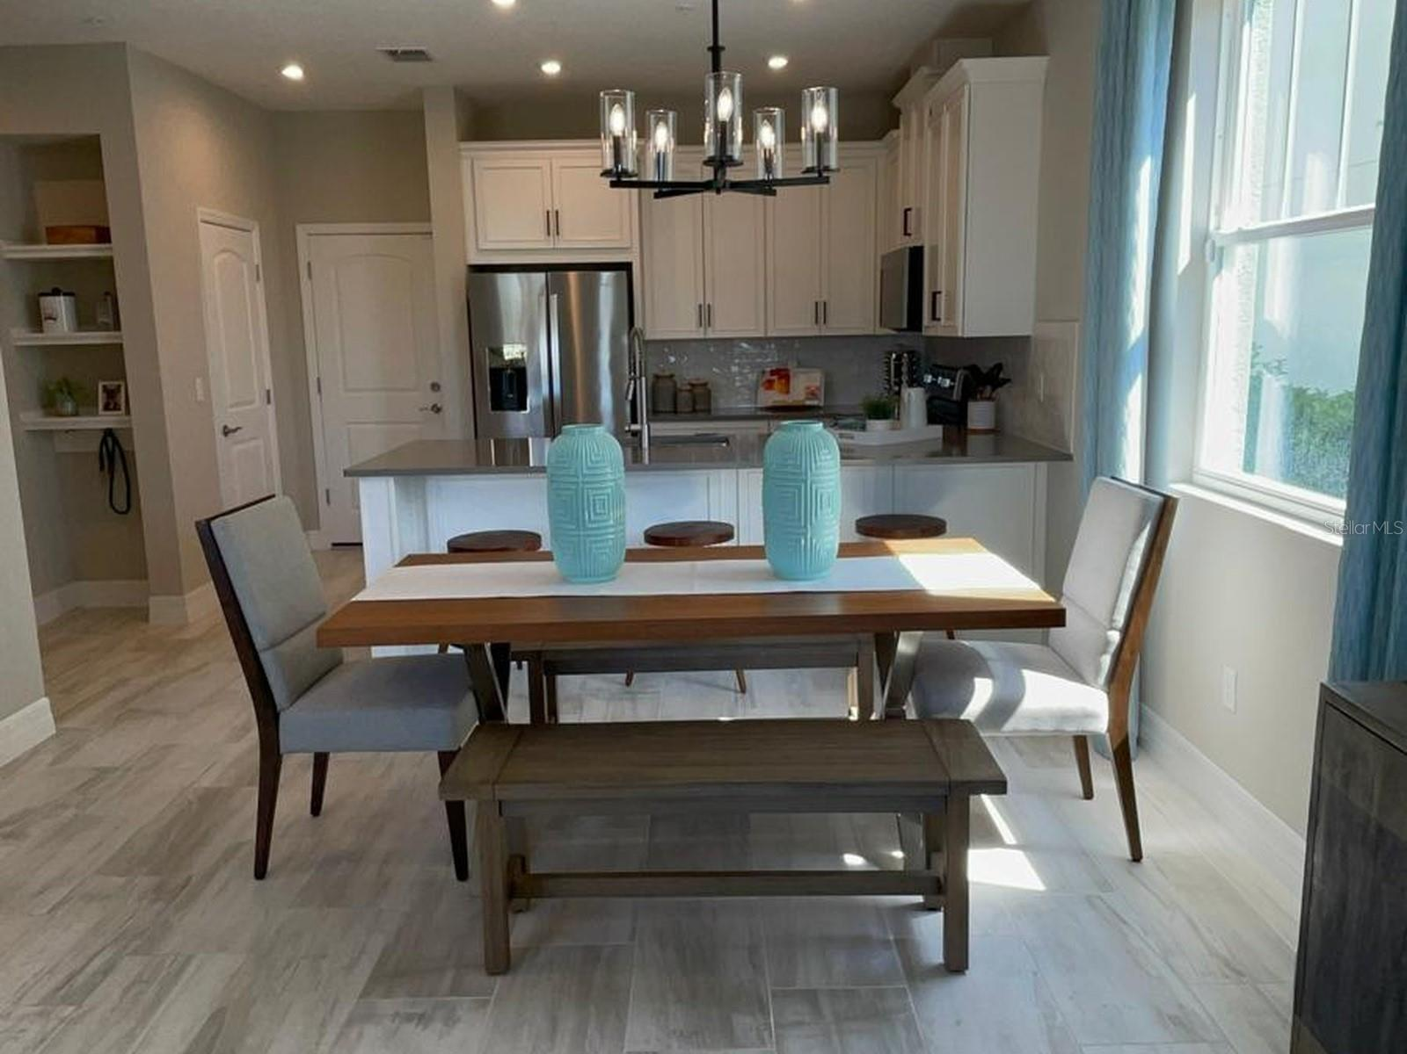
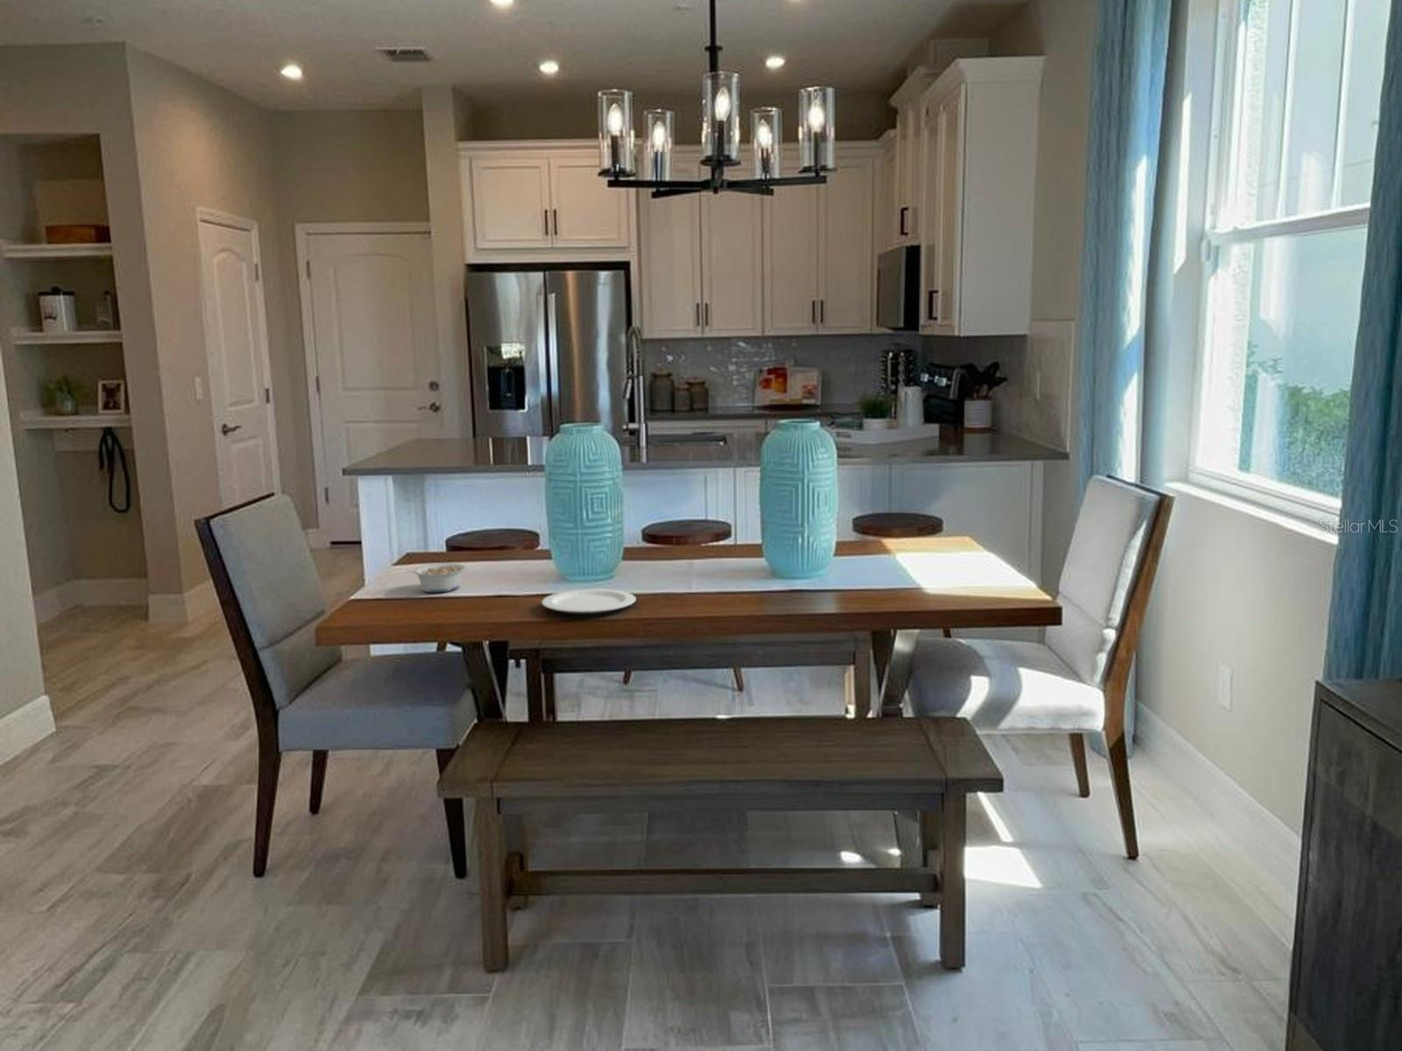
+ plate (588, 603)
+ legume (439, 576)
